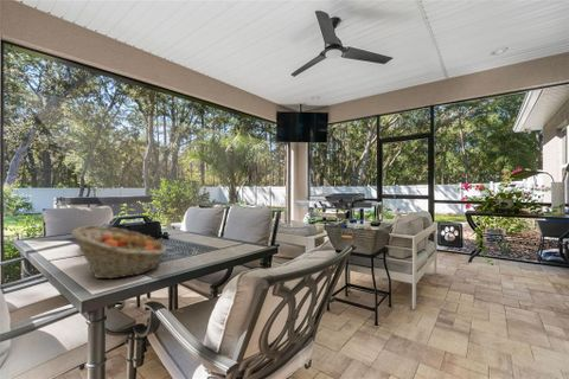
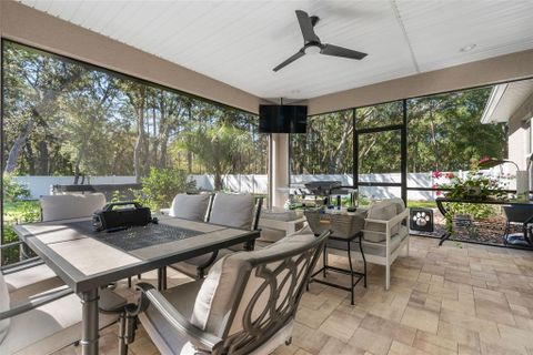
- fruit basket (122, 246)
